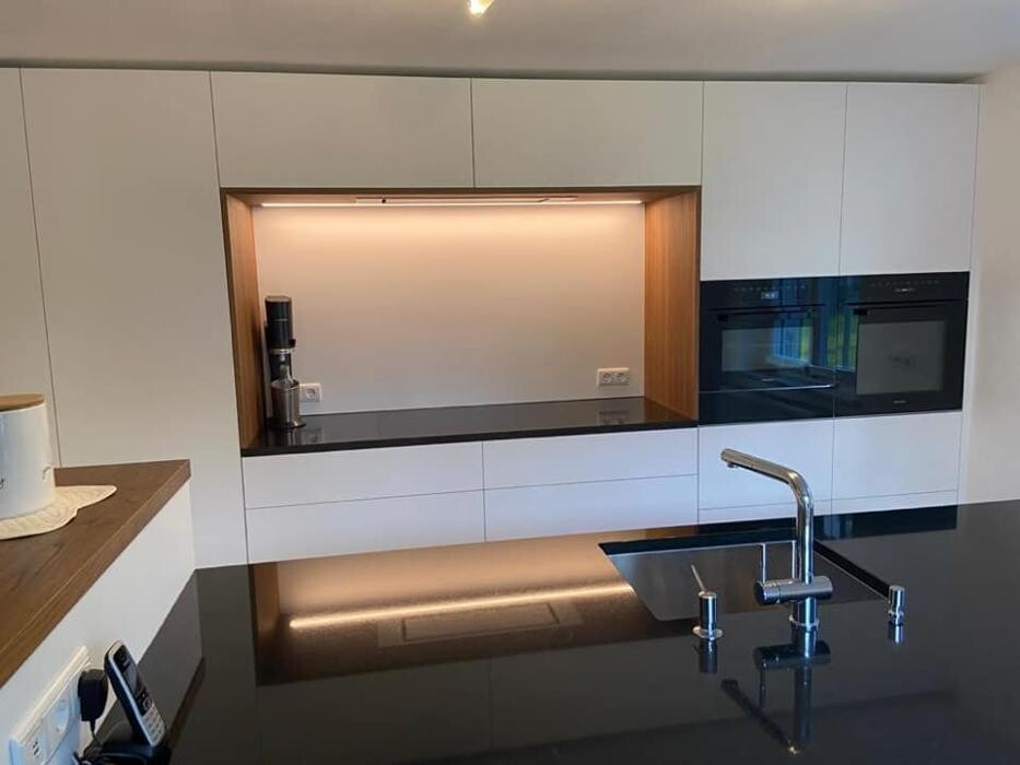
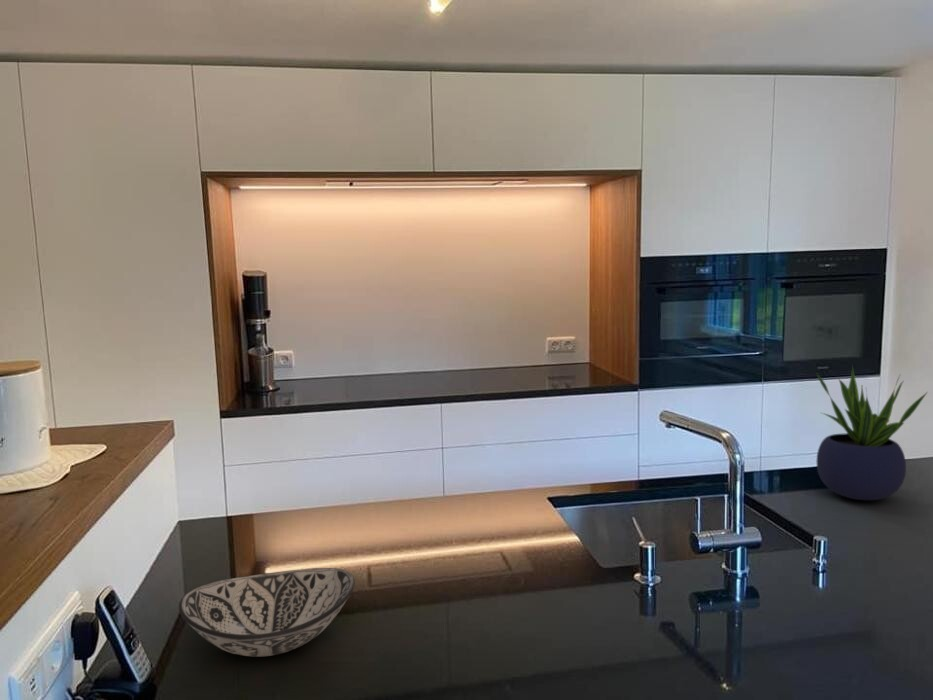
+ decorative bowl (270, 616)
+ potted plant (869, 433)
